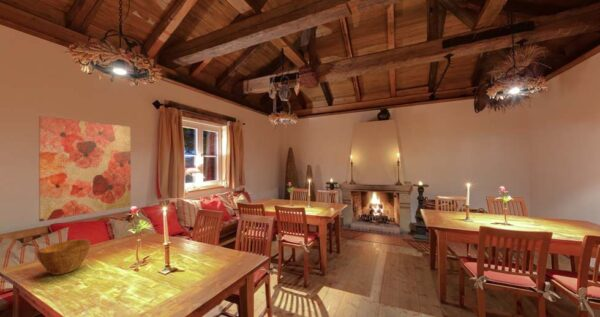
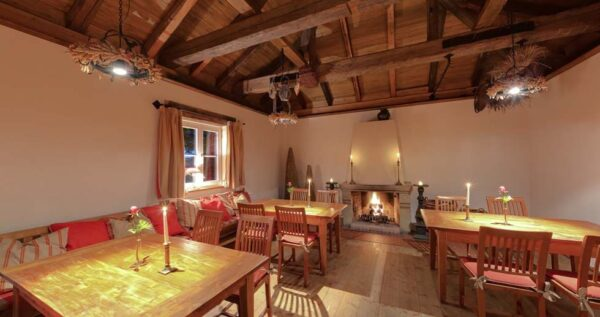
- bowl (65, 257)
- wall art (91, 167)
